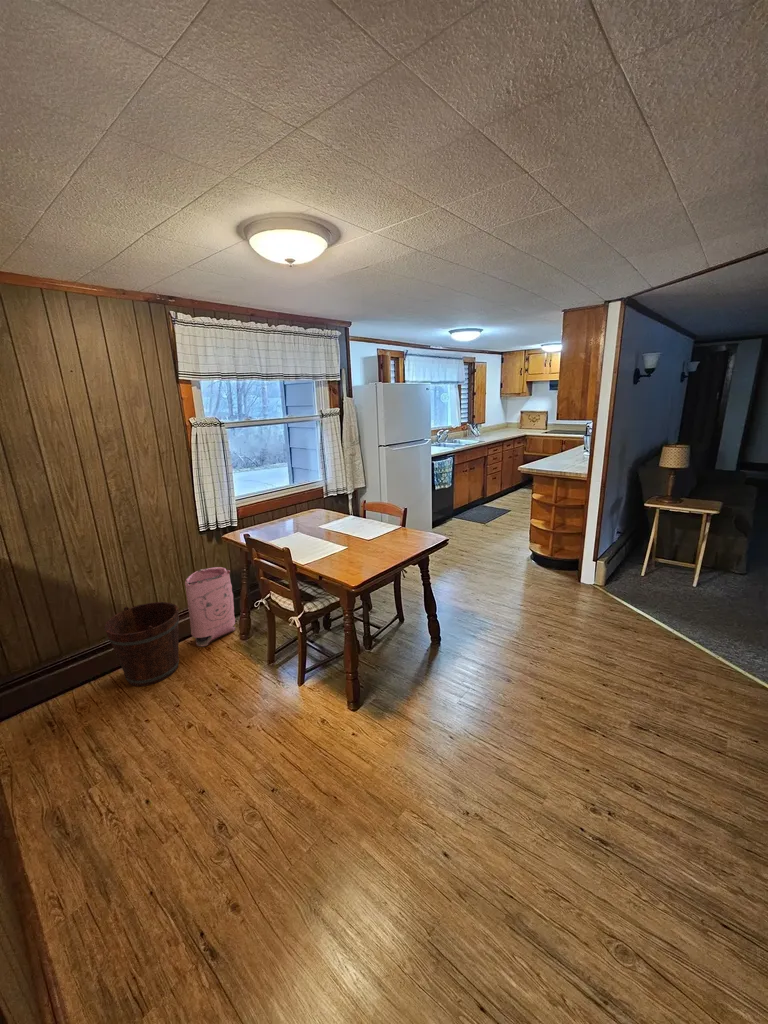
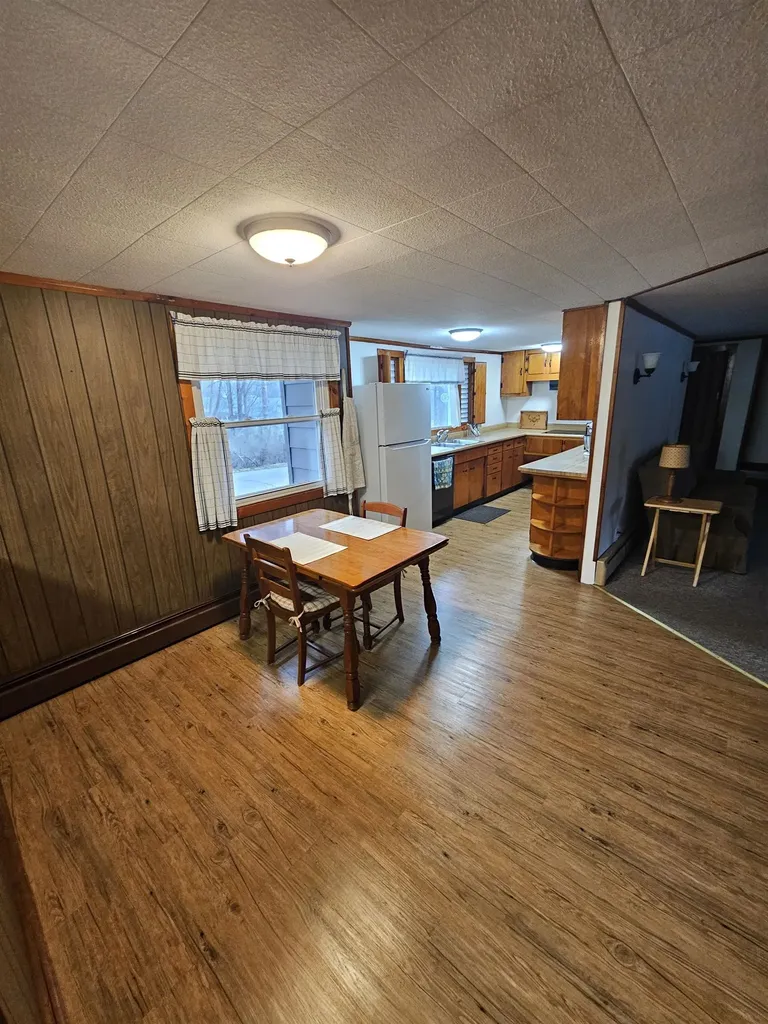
- bag (211, 605)
- bucket (147, 643)
